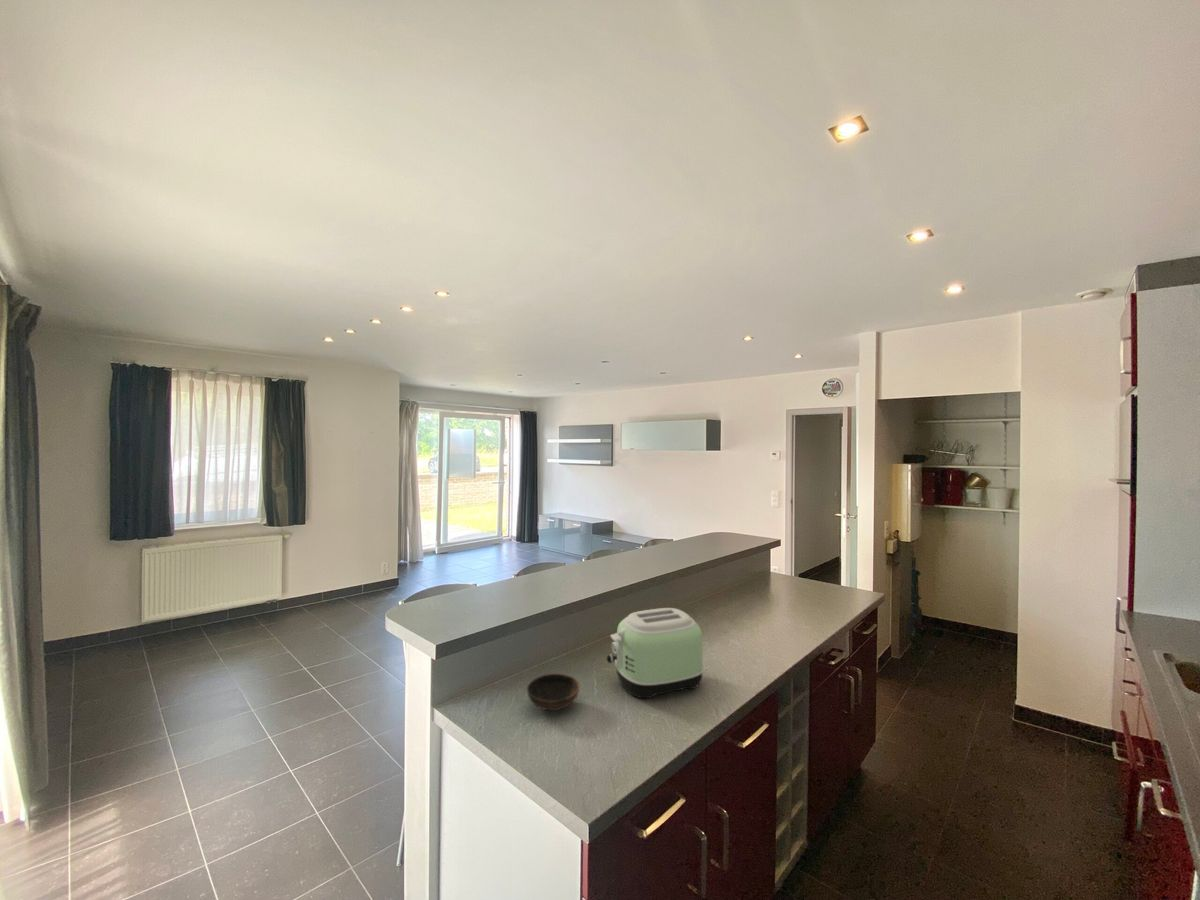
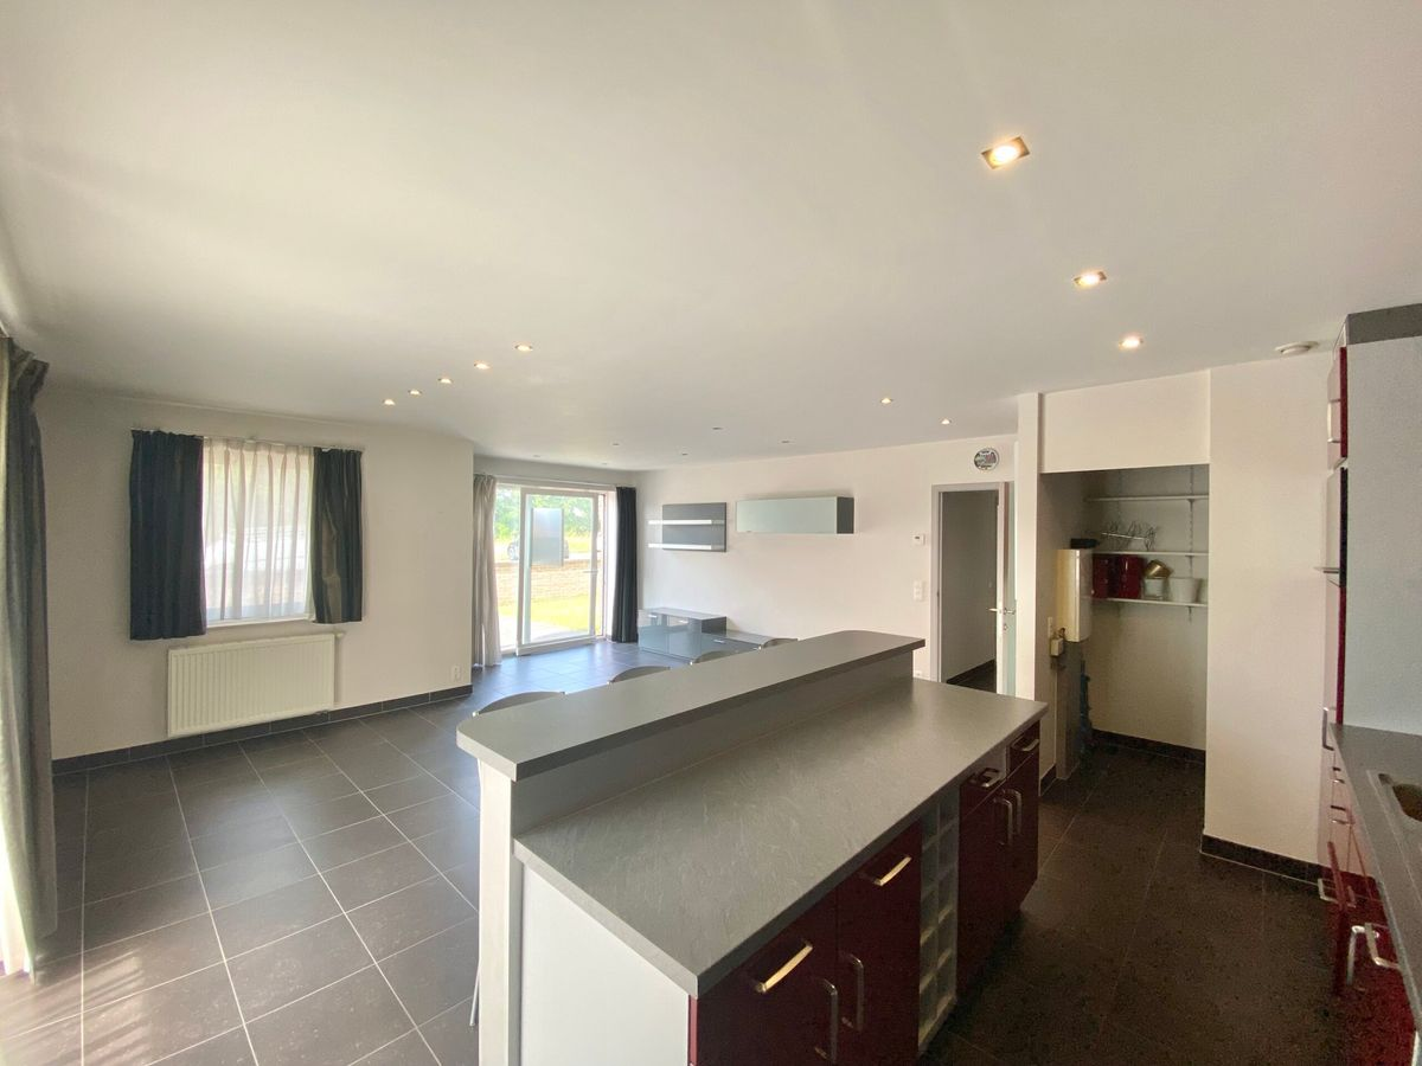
- toaster (655, 649)
- bowl (553, 695)
